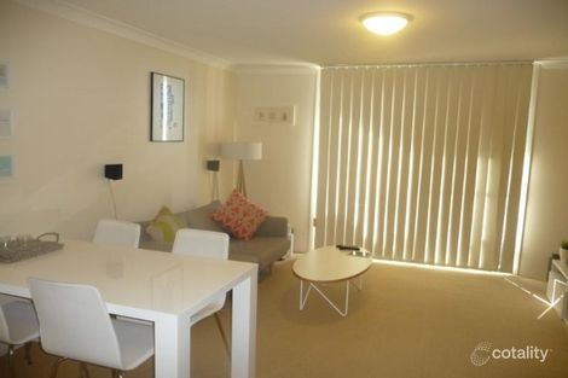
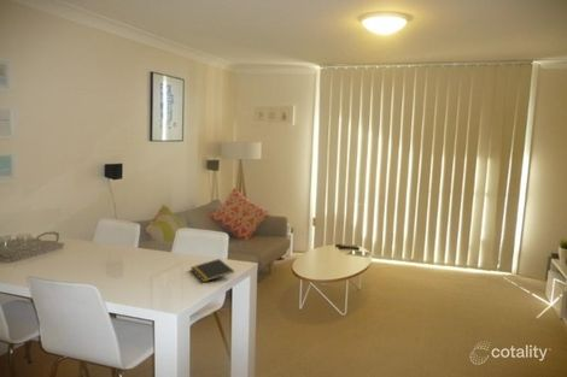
+ notepad (211, 270)
